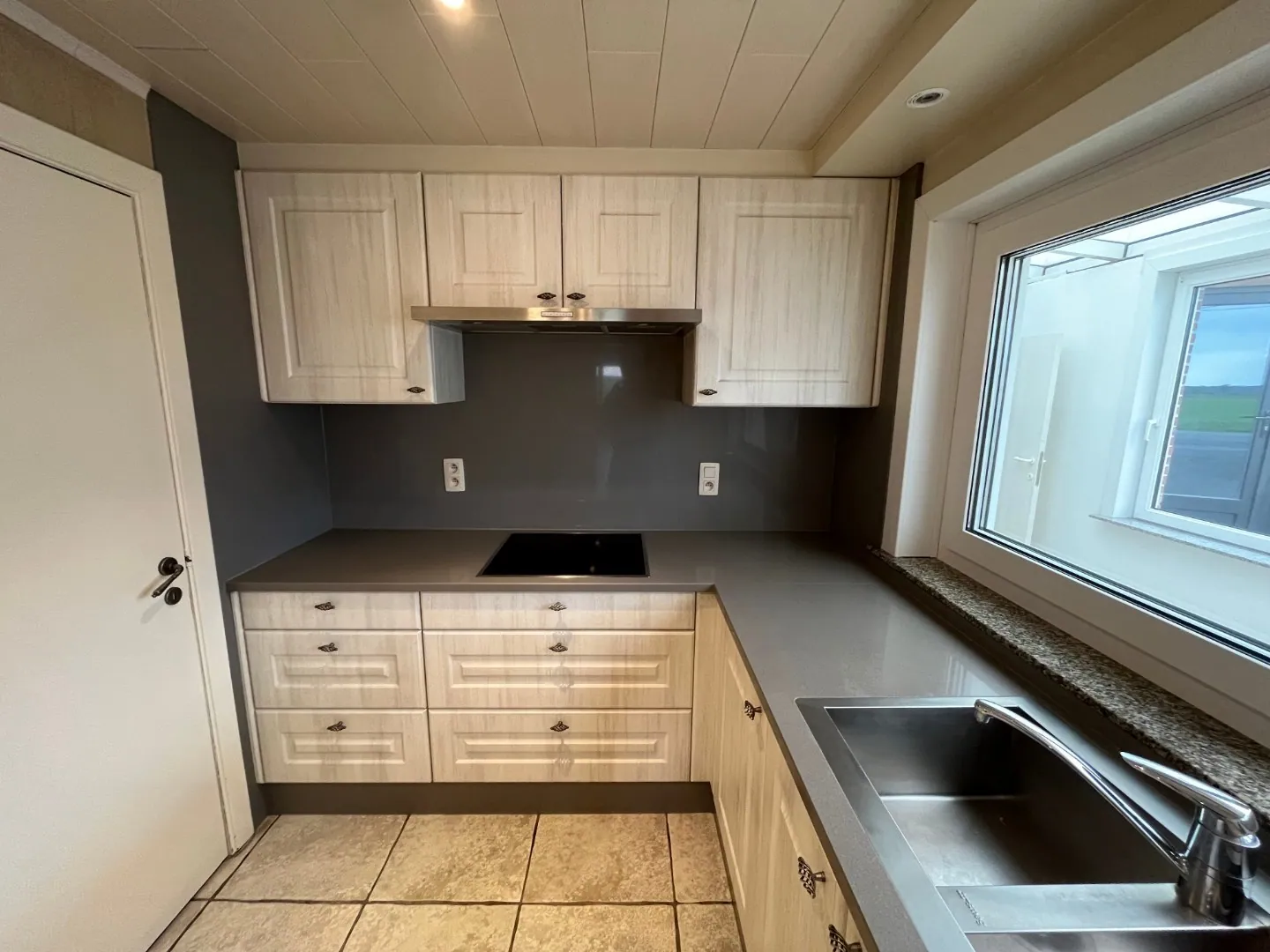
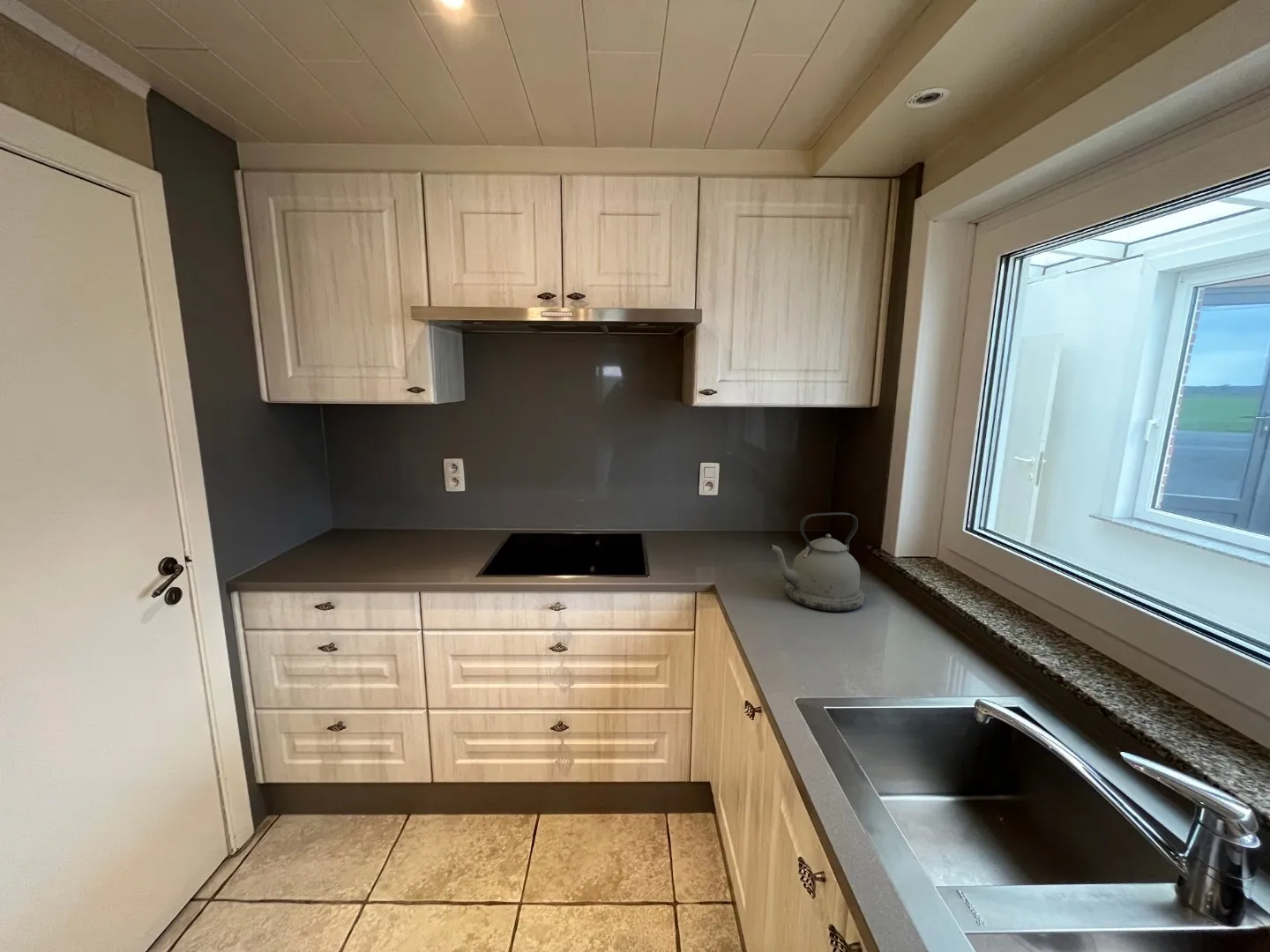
+ kettle (823, 556)
